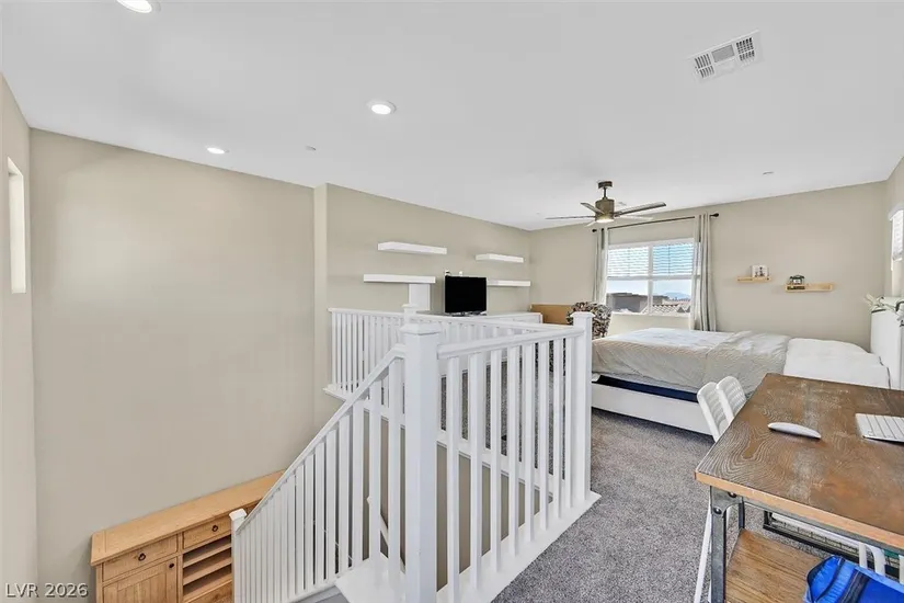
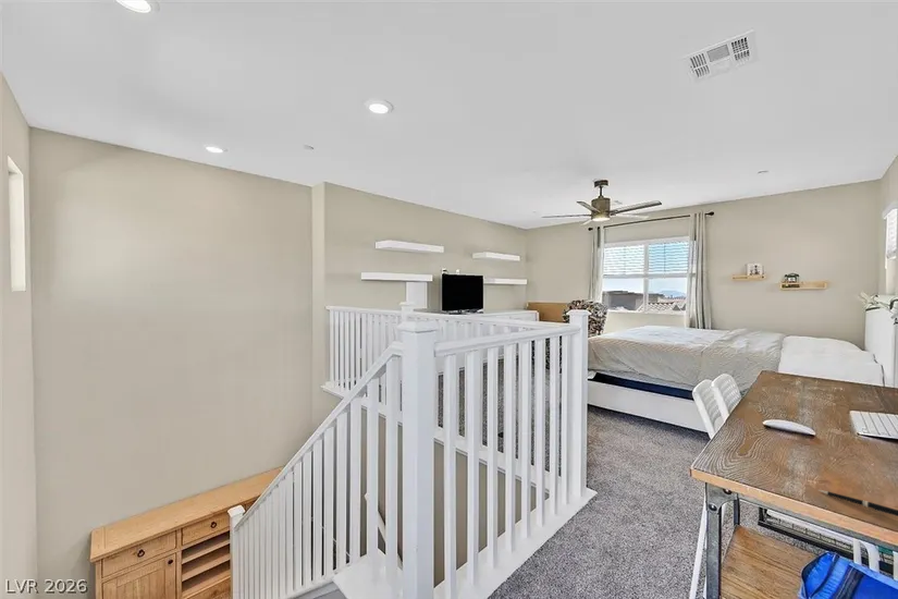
+ pen (857, 500)
